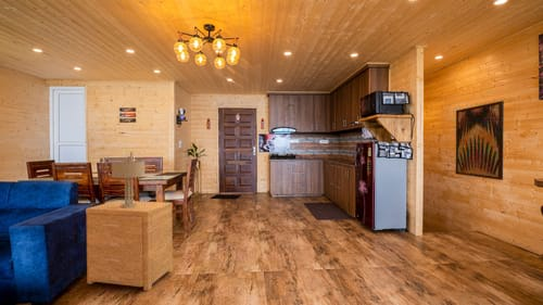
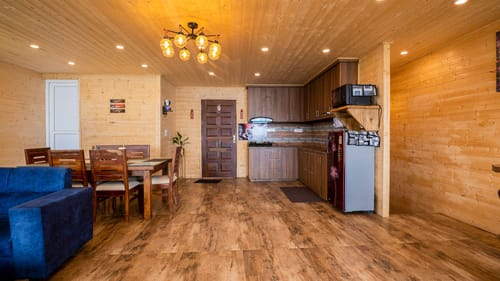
- table lamp (128, 178)
- side table (129, 242)
- wall art (477, 141)
